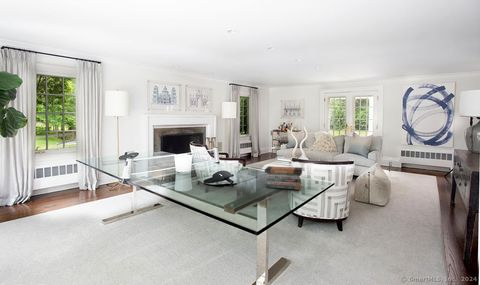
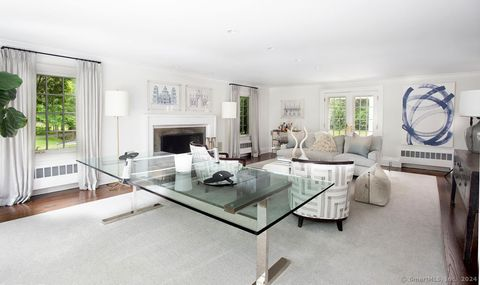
- book stack (283, 177)
